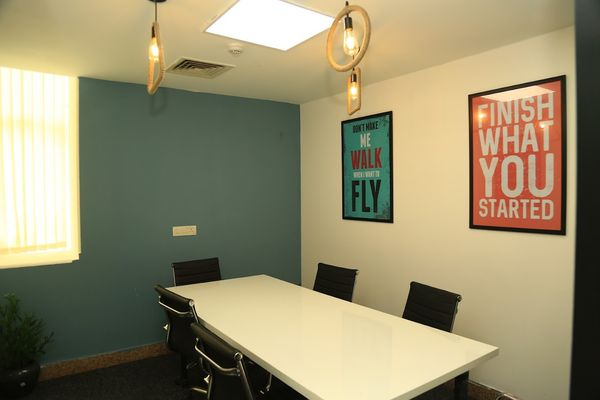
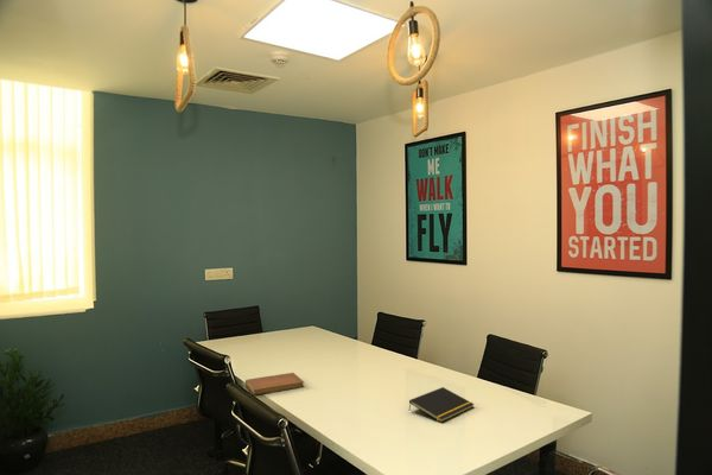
+ notepad (441, 403)
+ notebook (274, 382)
